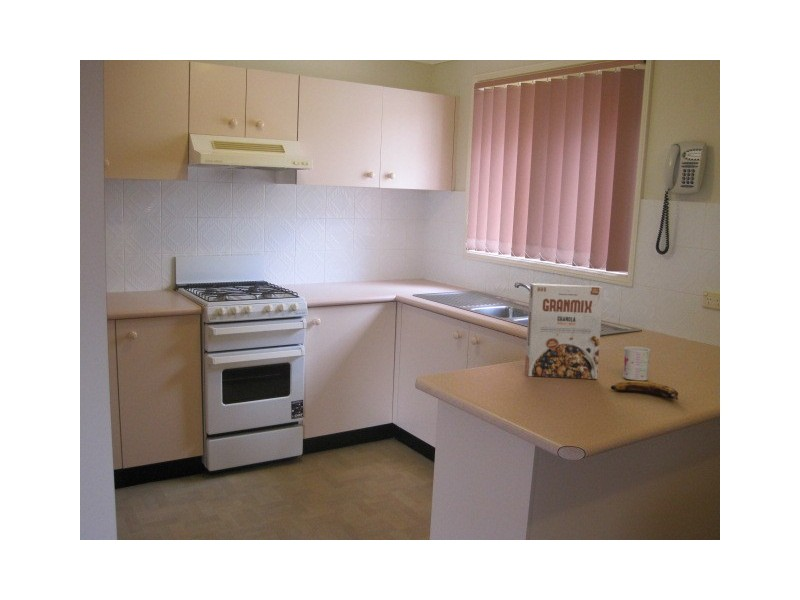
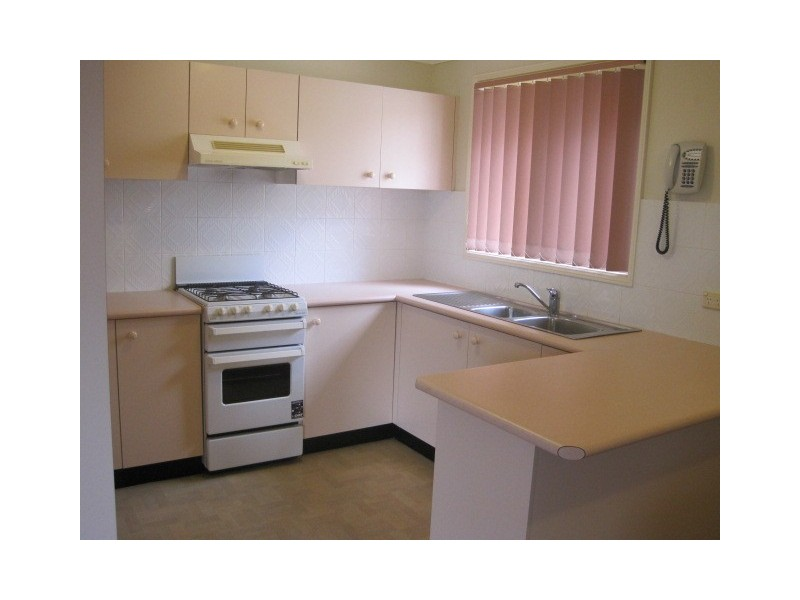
- mug (635, 362)
- cereal box (563, 330)
- banana (646, 390)
